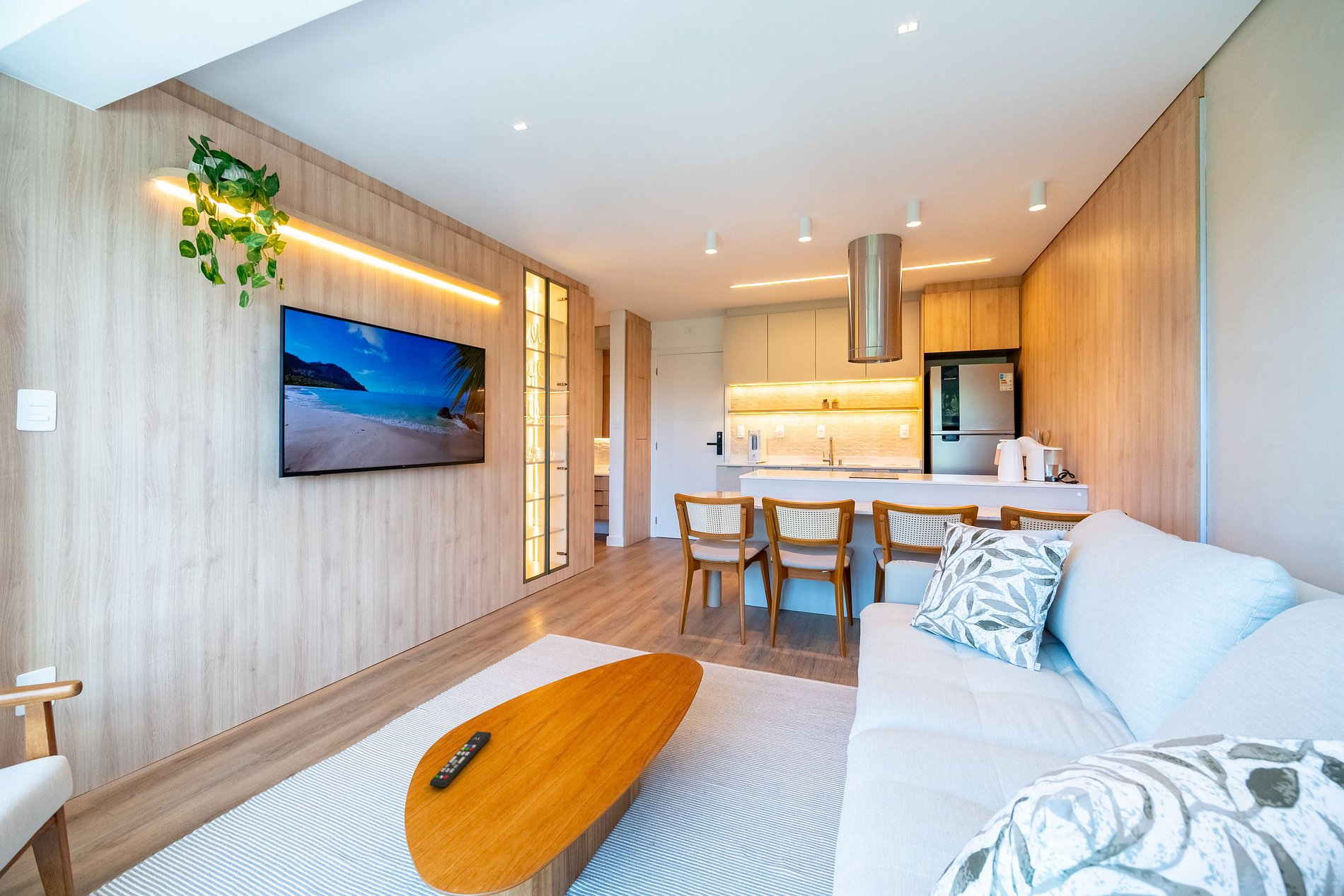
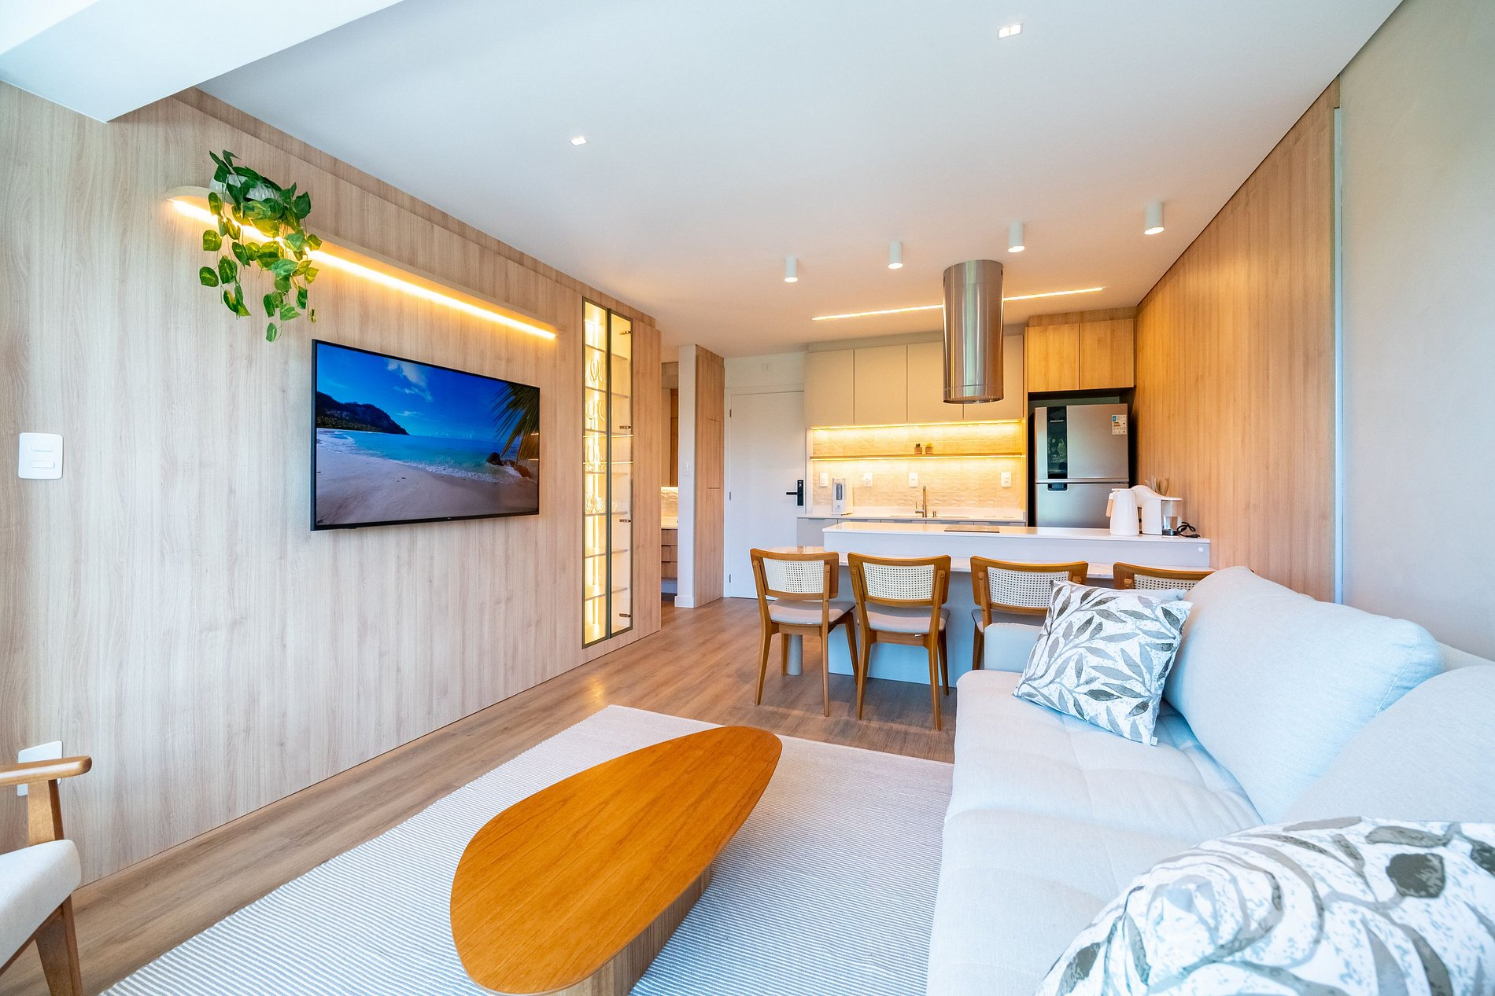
- remote control (463, 757)
